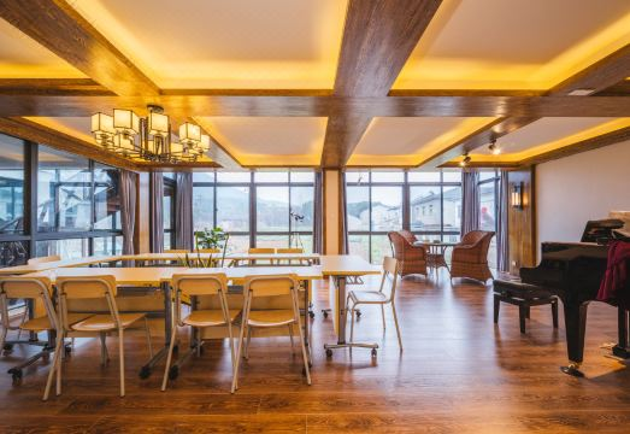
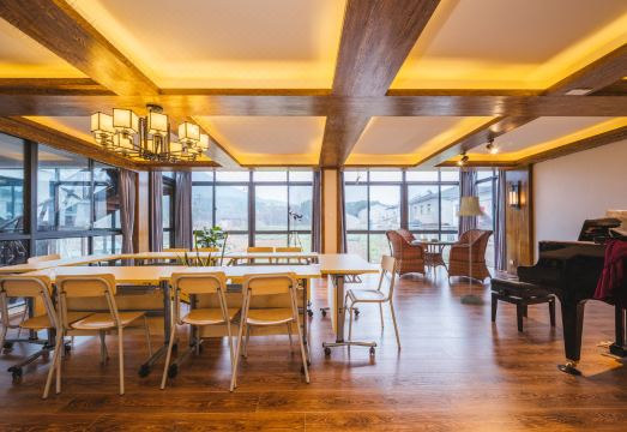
+ floor lamp (470, 248)
